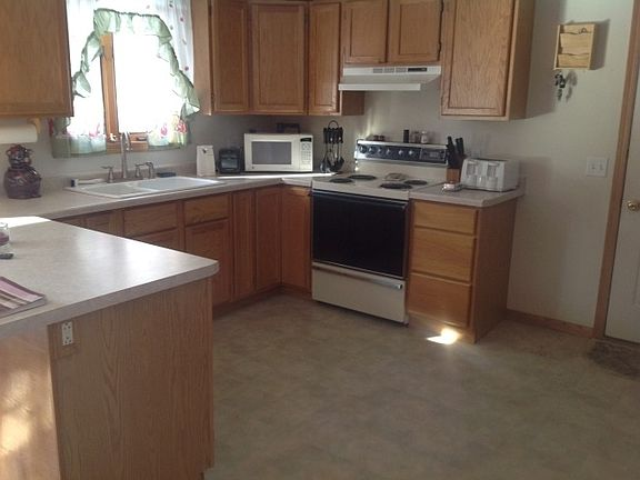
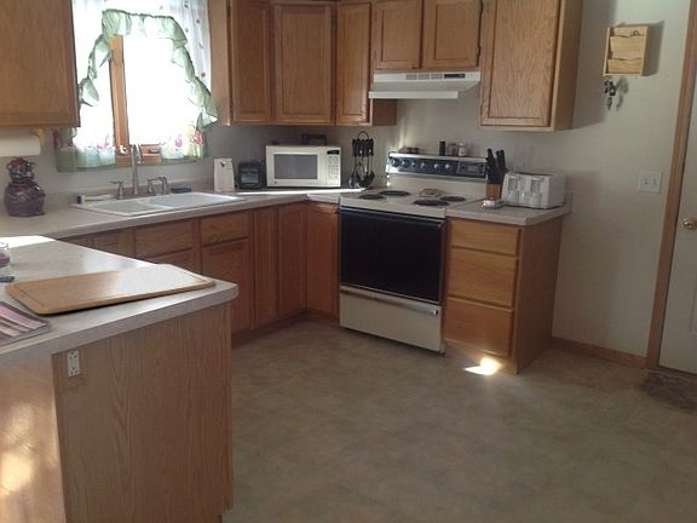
+ chopping board (113, 285)
